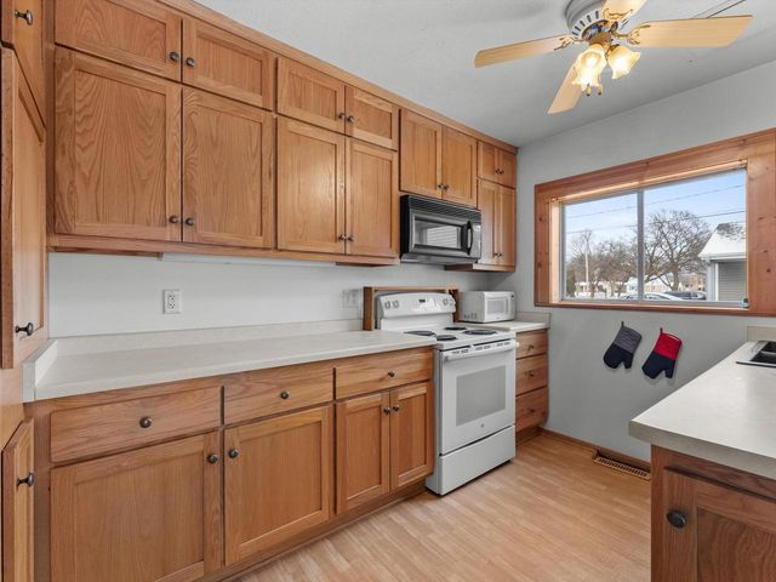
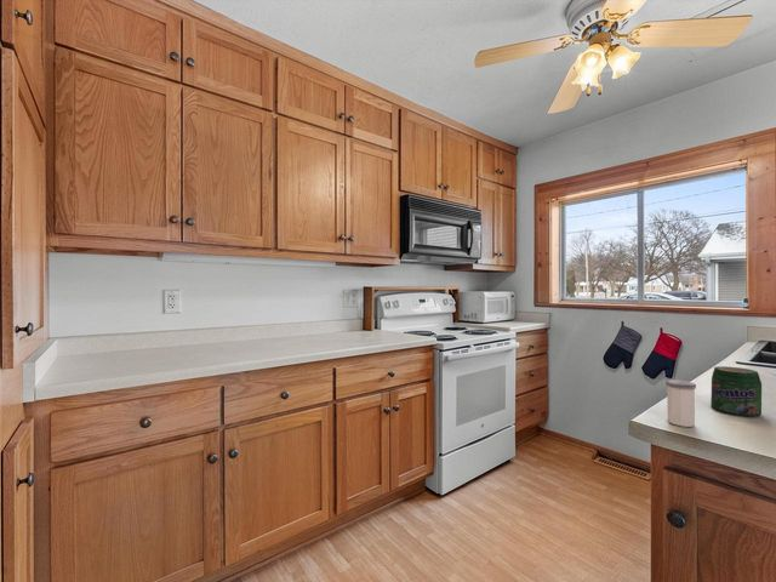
+ salt shaker (680, 403)
+ jar (735, 389)
